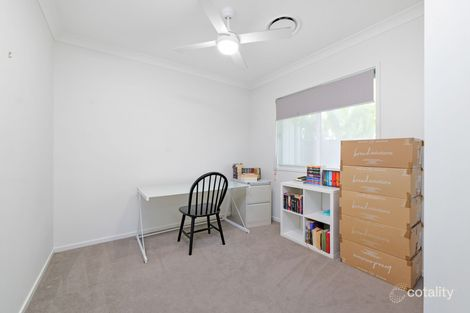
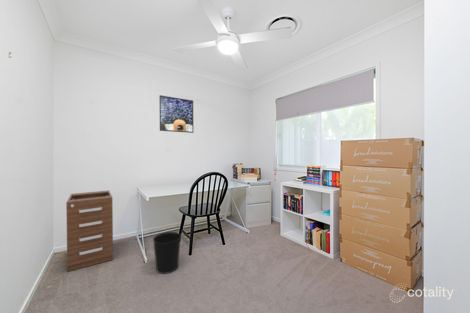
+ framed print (177, 114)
+ filing cabinet (91, 225)
+ wastebasket (167, 252)
